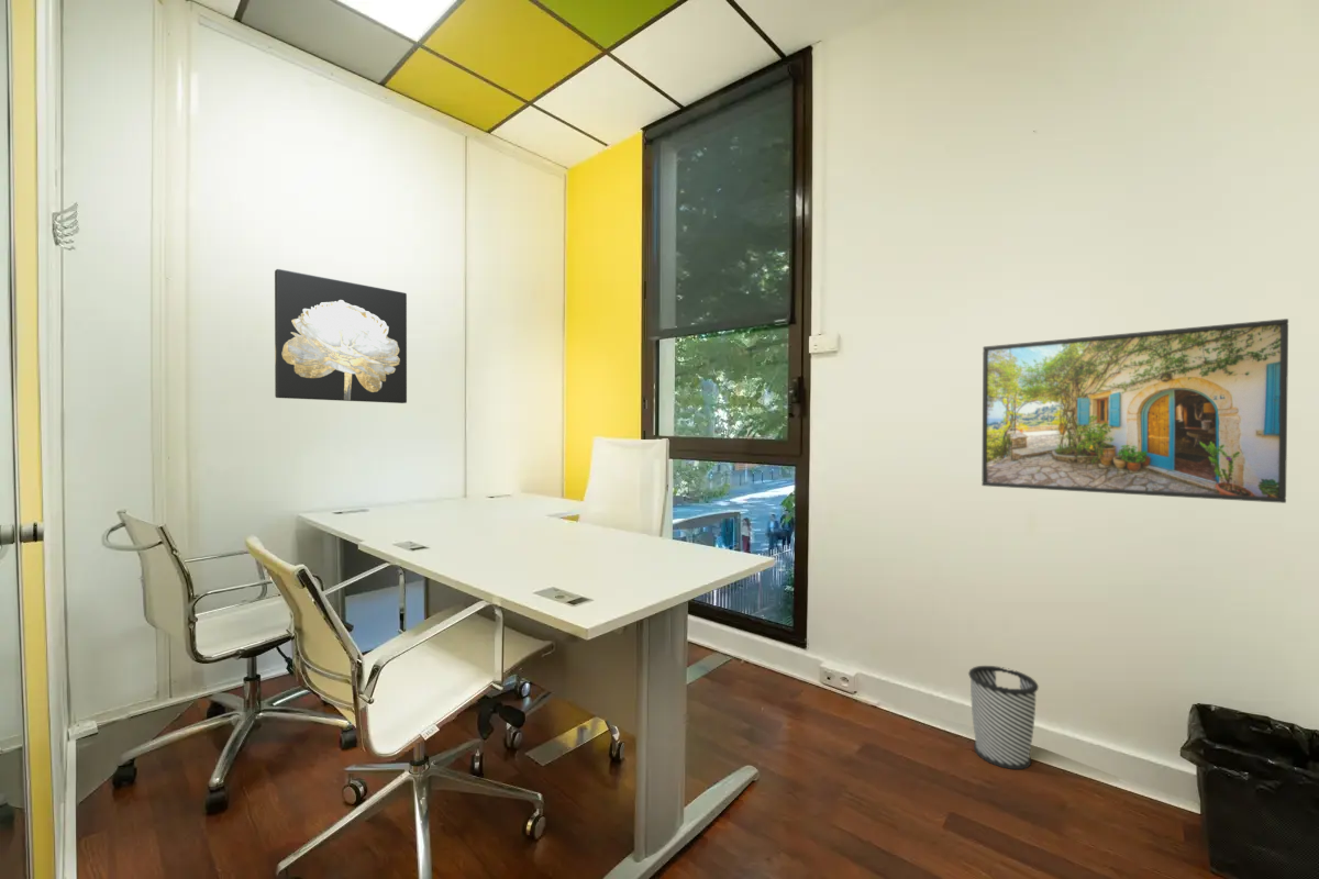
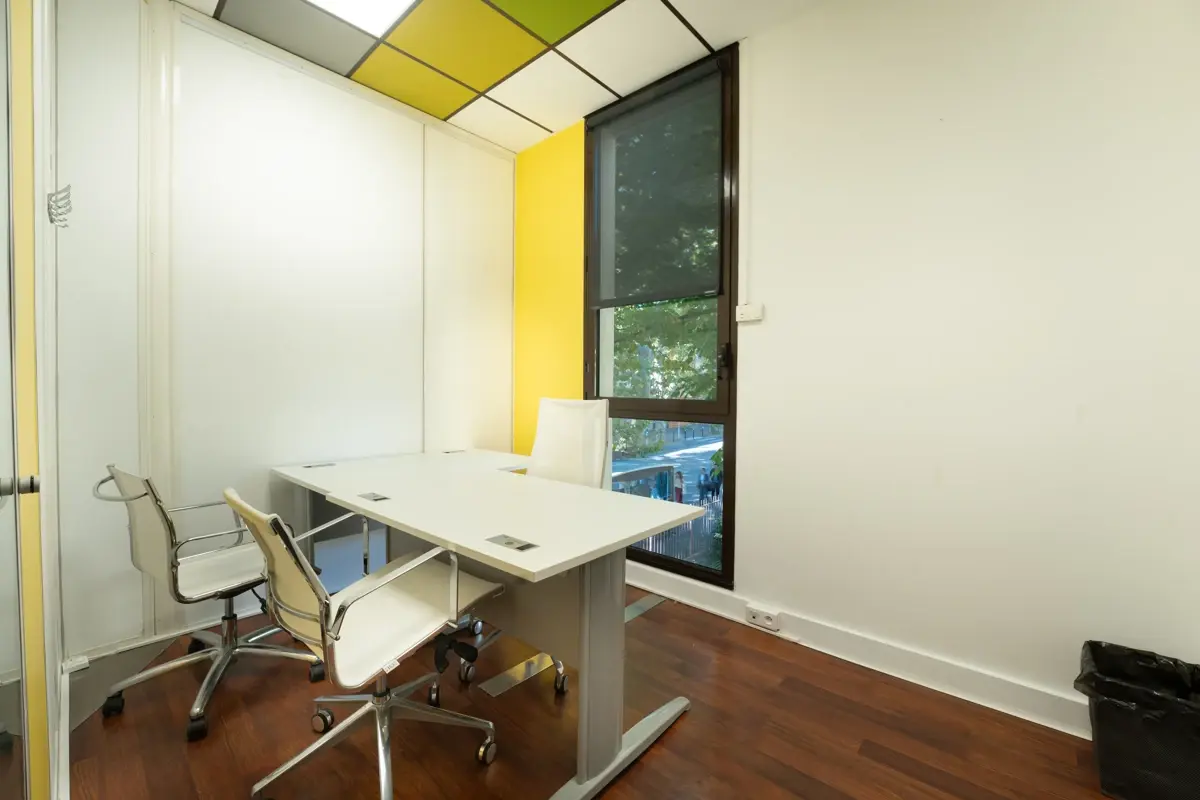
- wall art (345, 342)
- wastebasket (1001, 715)
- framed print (1113, 413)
